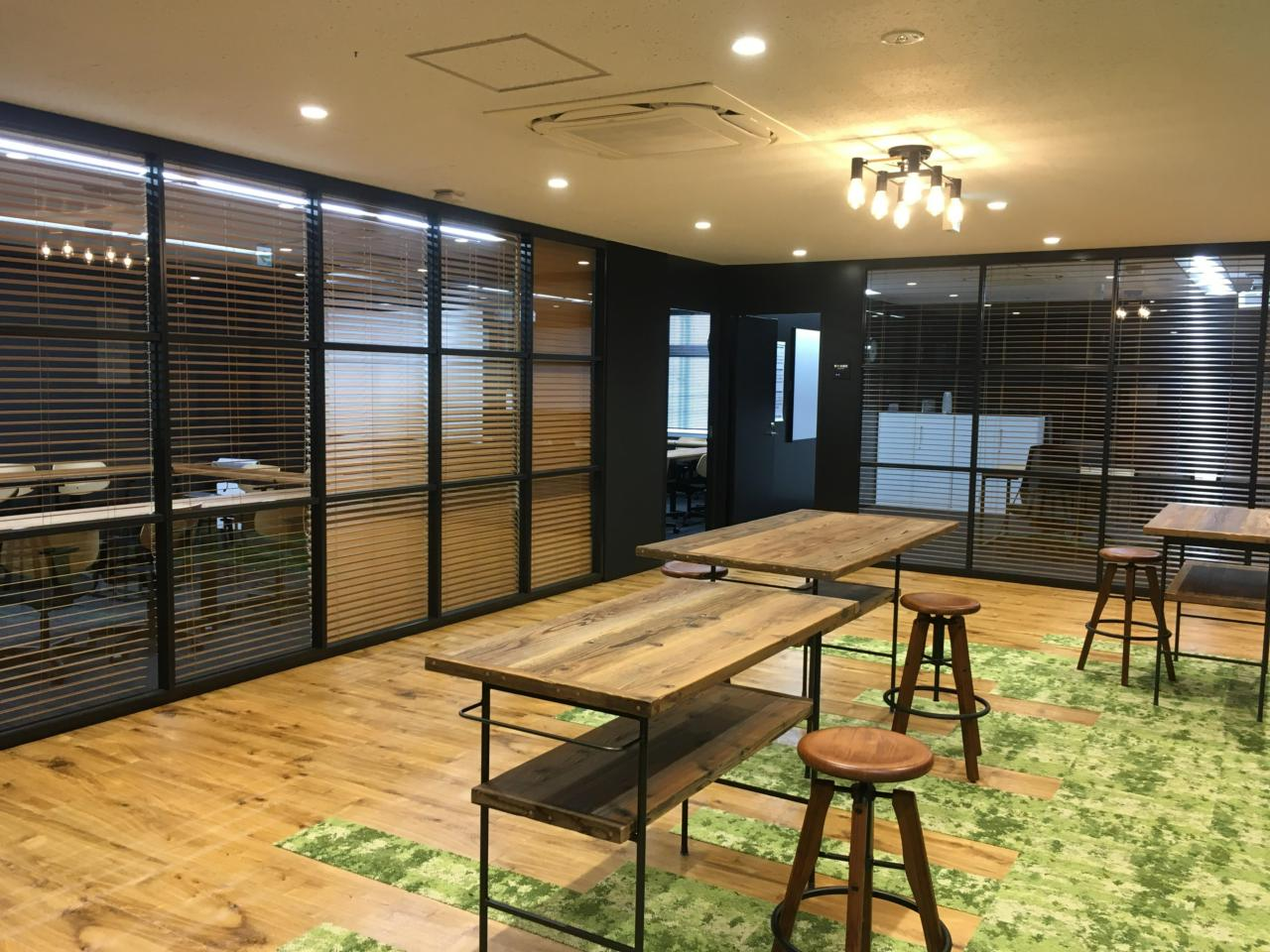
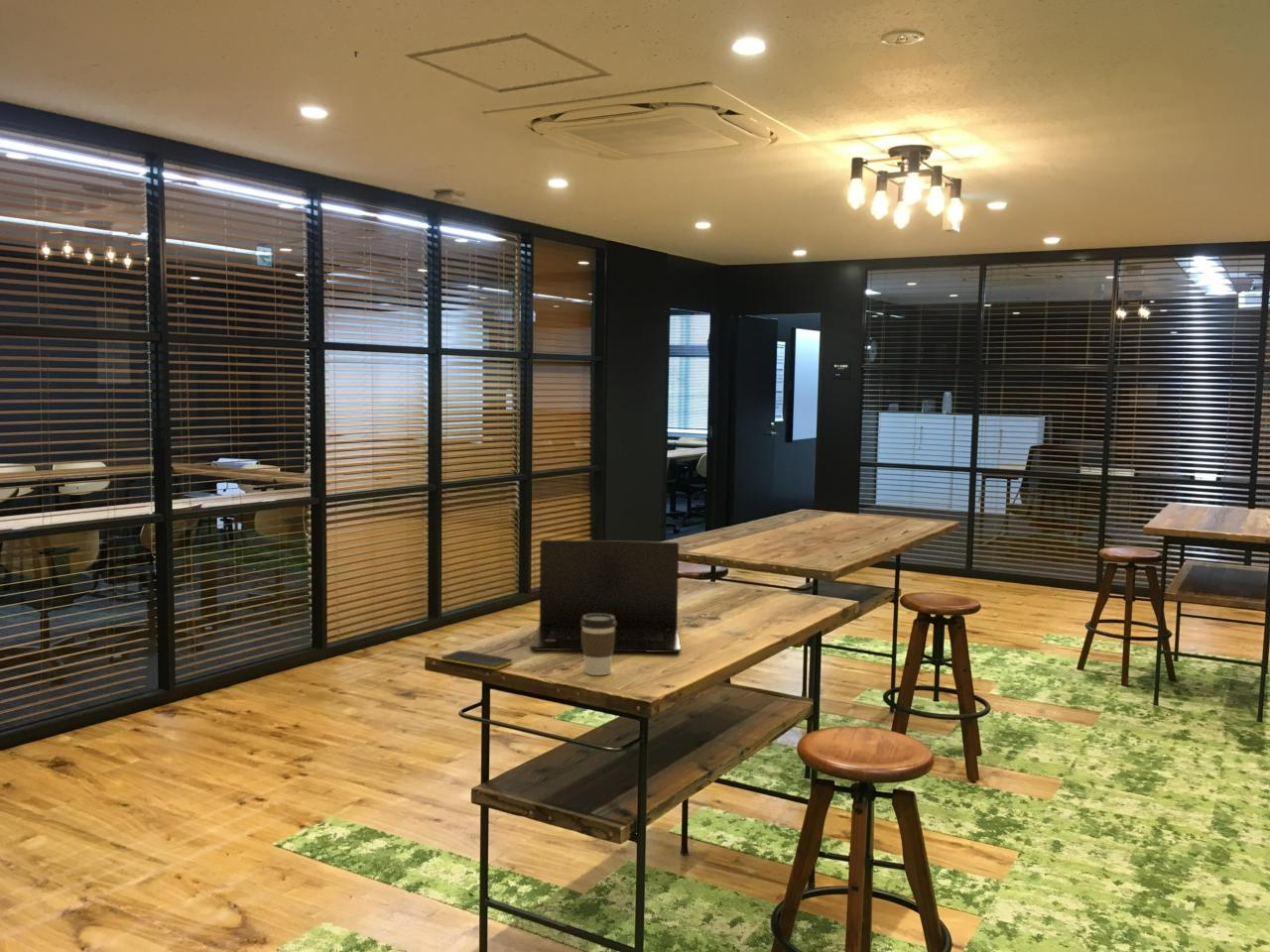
+ laptop (607, 594)
+ smartphone (476, 659)
+ coffee cup (597, 644)
